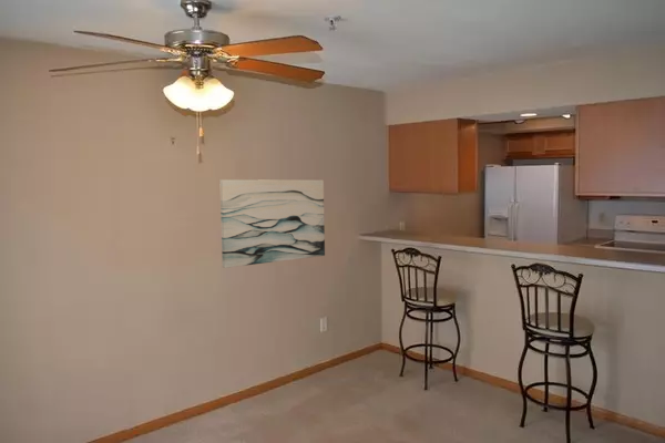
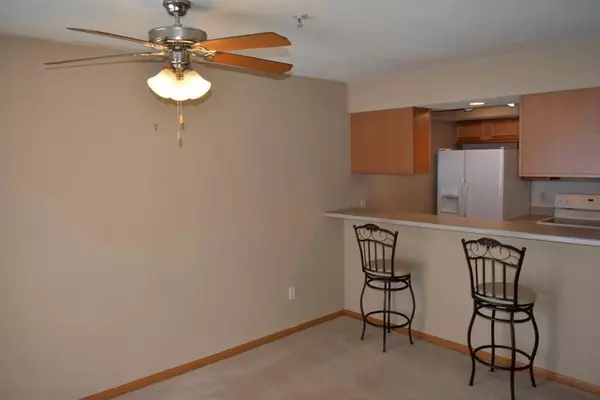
- wall art (276, 220)
